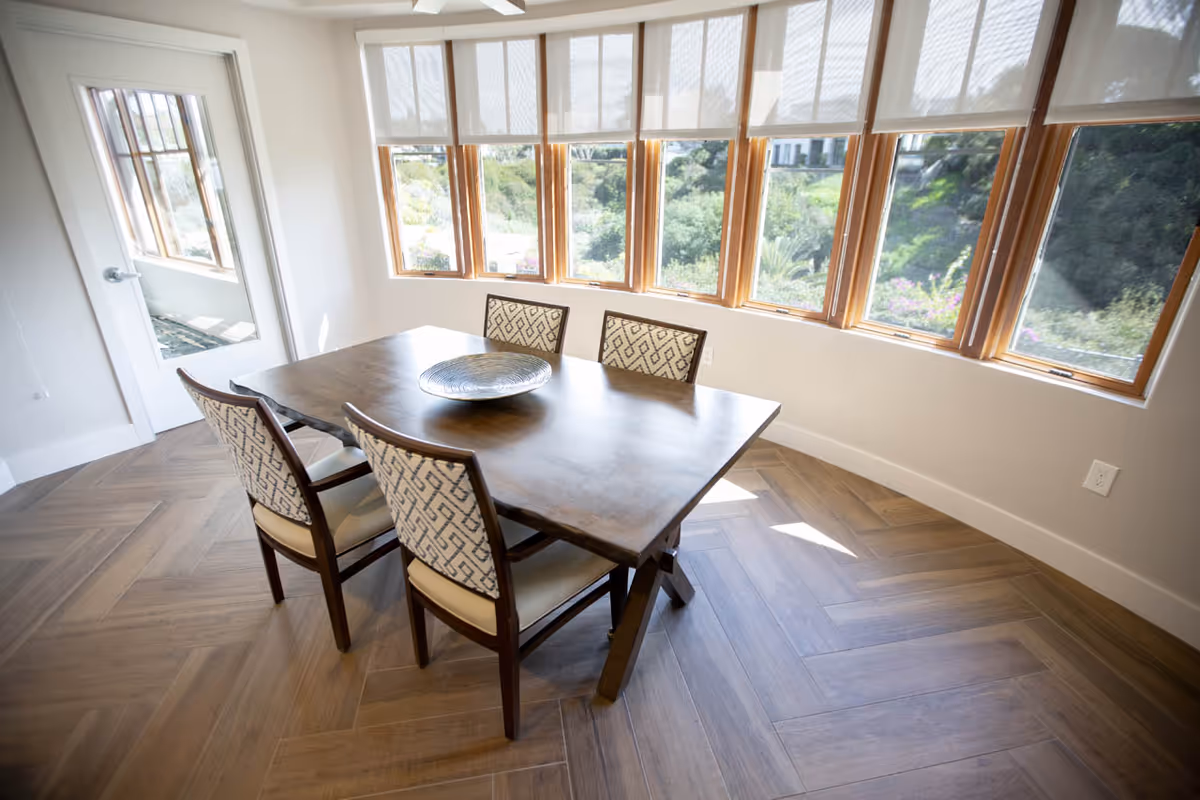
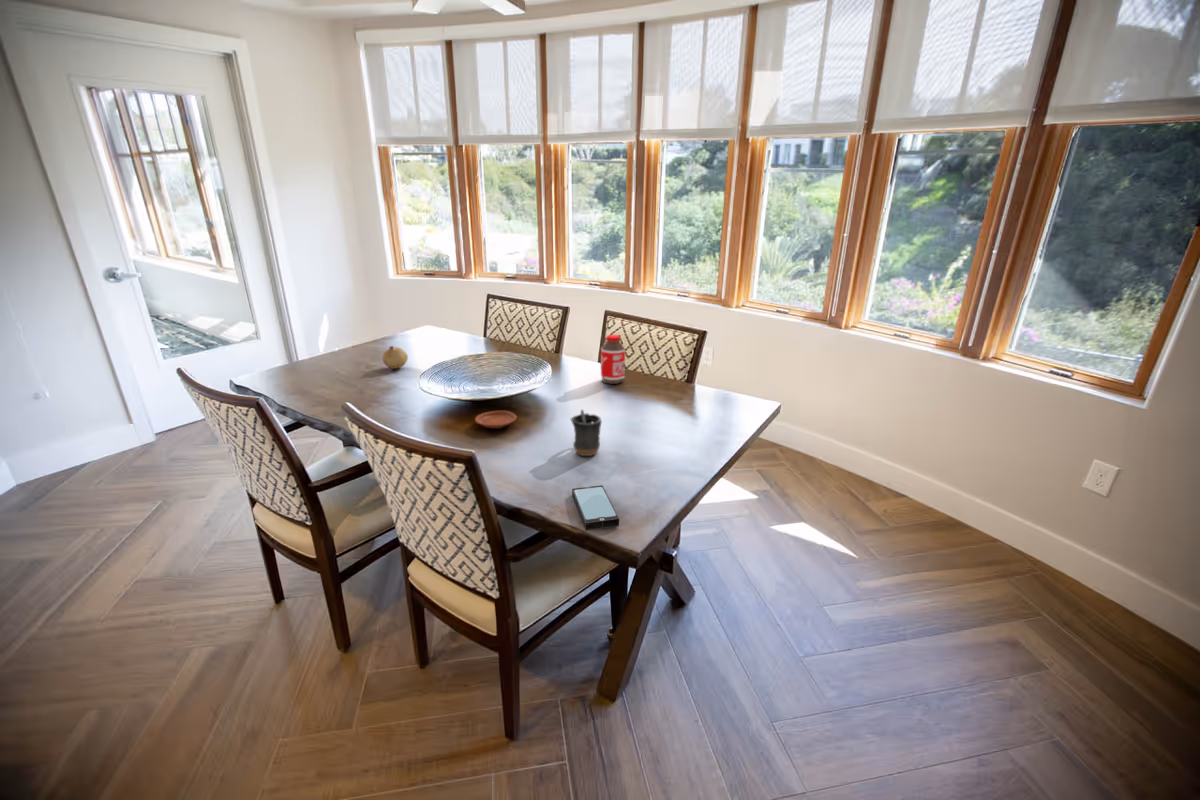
+ mug (587, 431)
+ smartphone (594, 506)
+ bottle (612, 358)
+ fruit (394, 356)
+ plate (496, 421)
